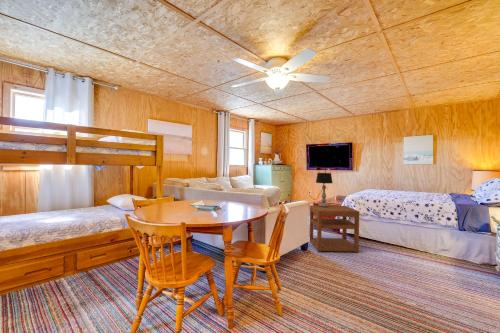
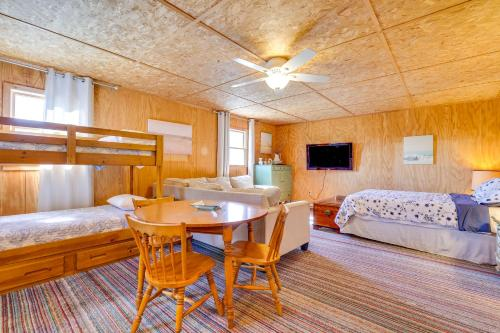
- nightstand (332, 227)
- table lamp (323, 189)
